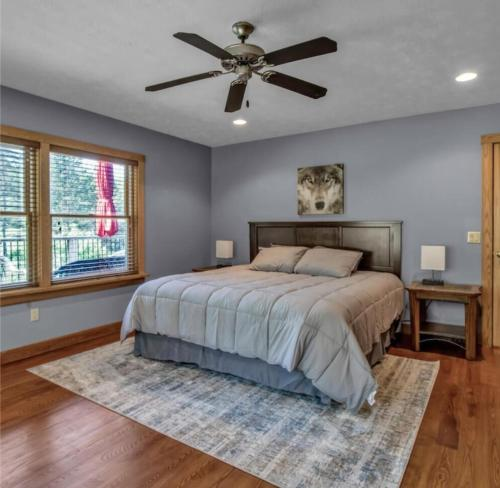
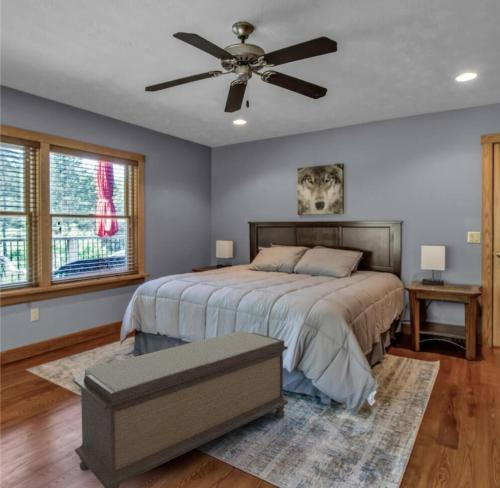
+ bench (193, 396)
